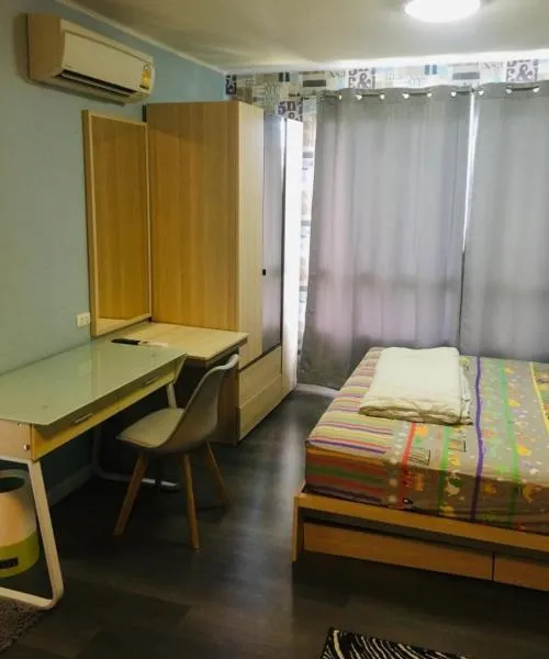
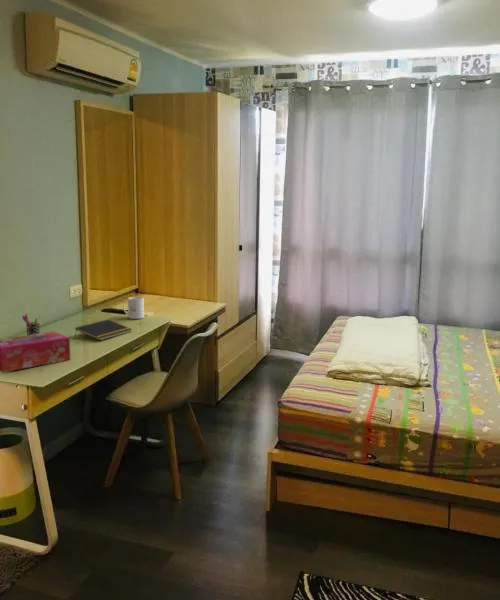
+ pen holder (32, 325)
+ mug (133, 307)
+ tissue box (29, 350)
+ notepad (104, 329)
